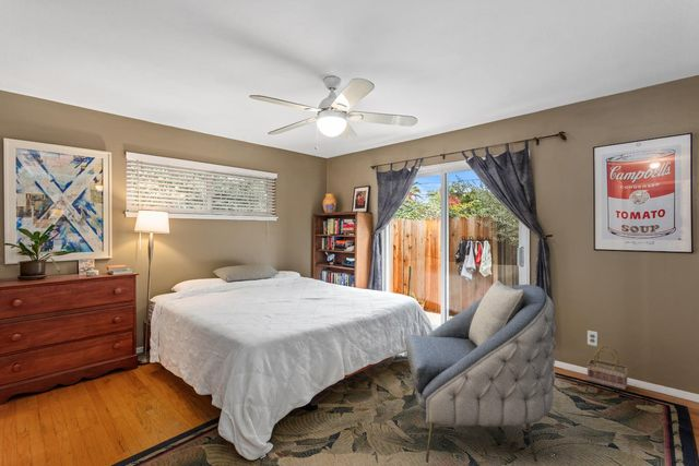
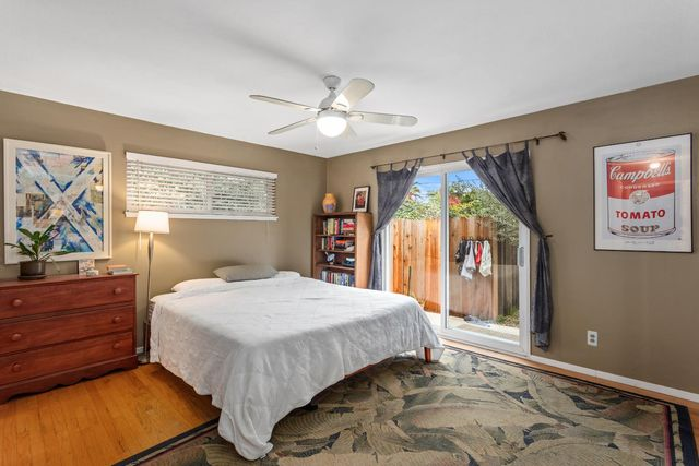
- armchair (476, 355)
- basket (606, 365)
